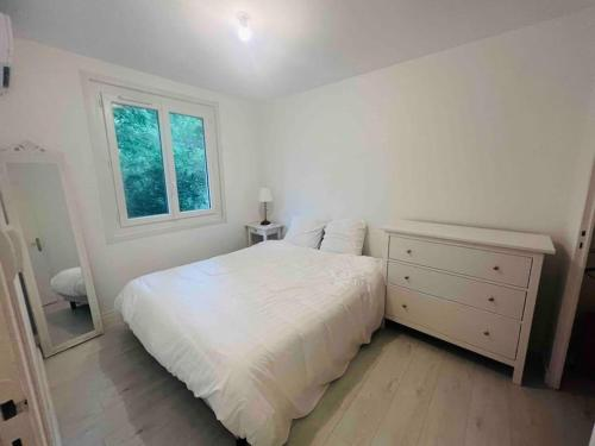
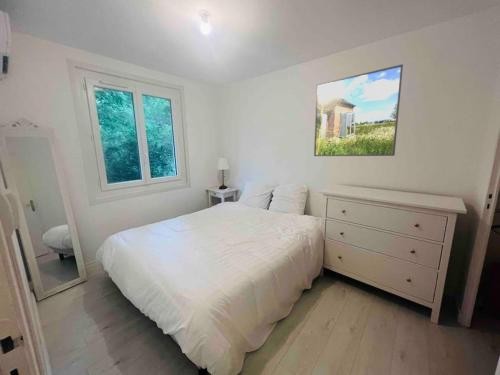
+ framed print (352, 117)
